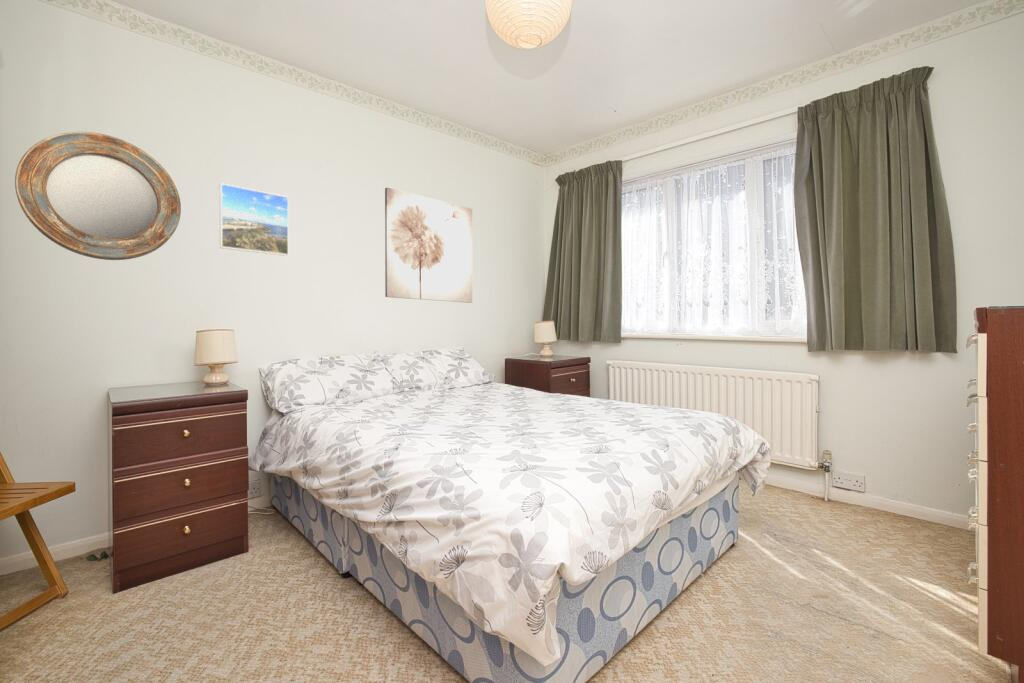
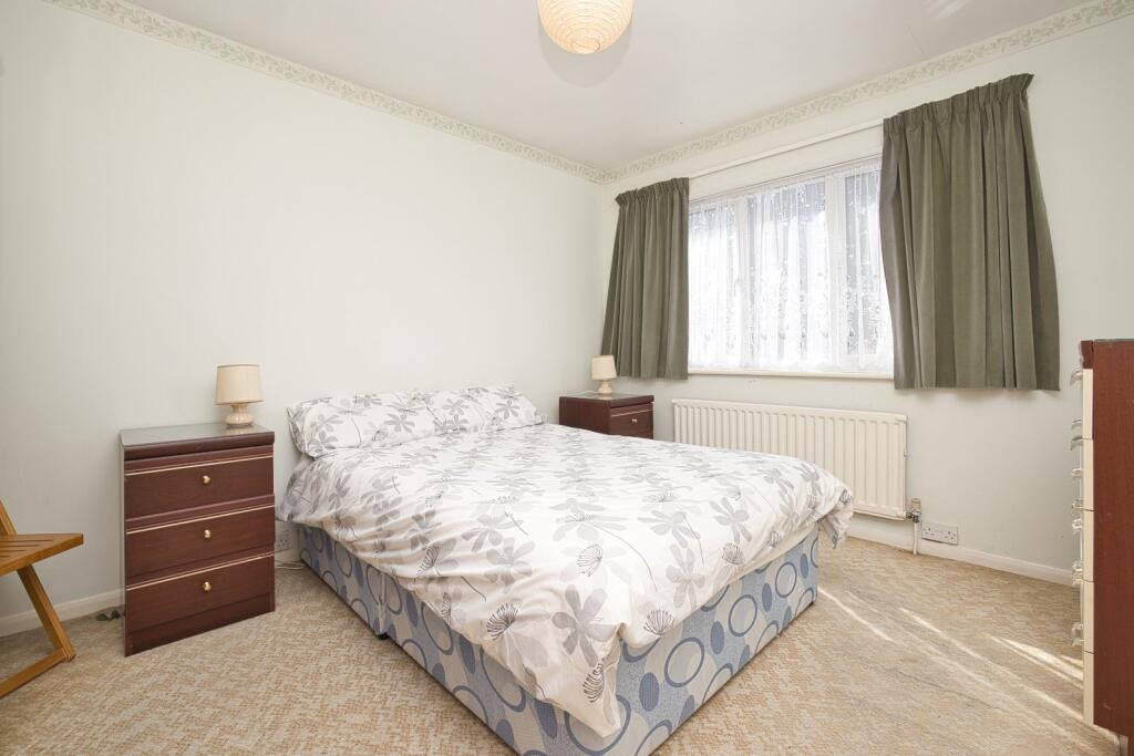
- home mirror (105, 197)
- wall art (431, 249)
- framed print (255, 221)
